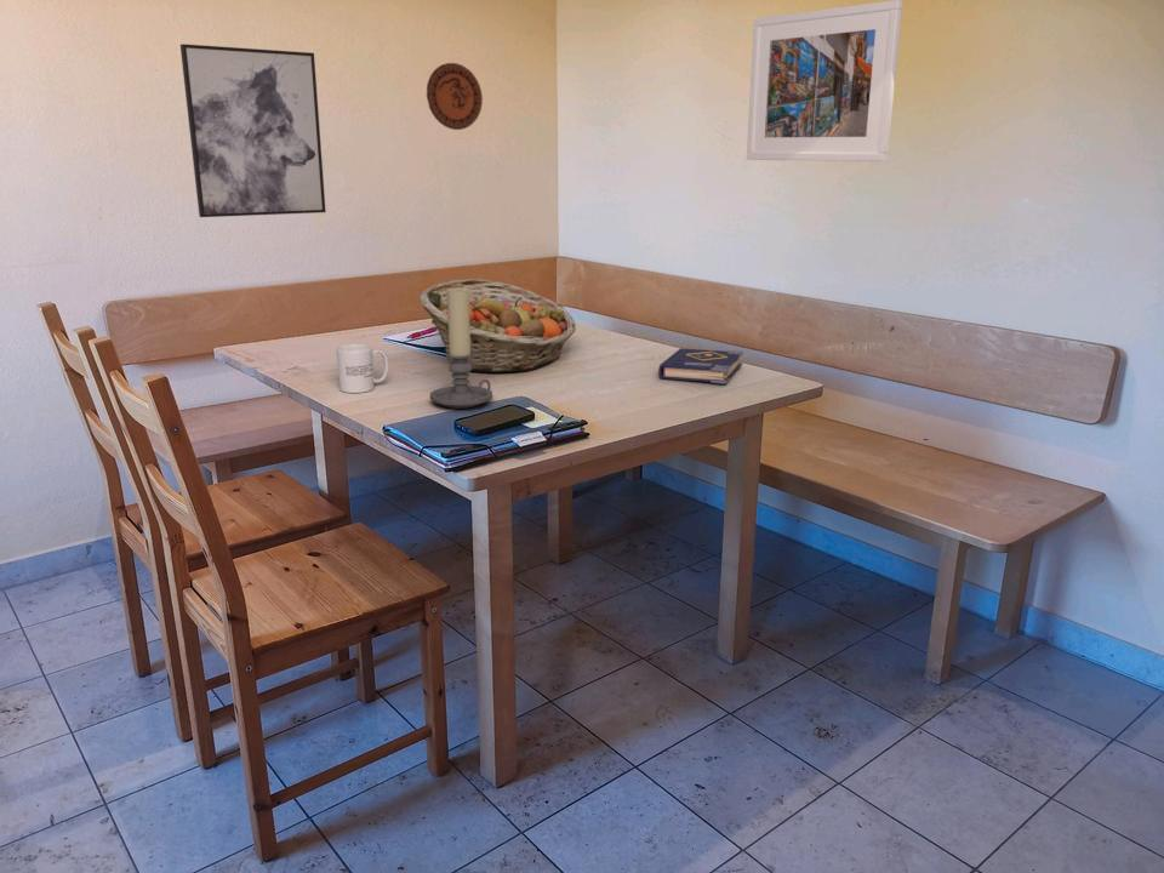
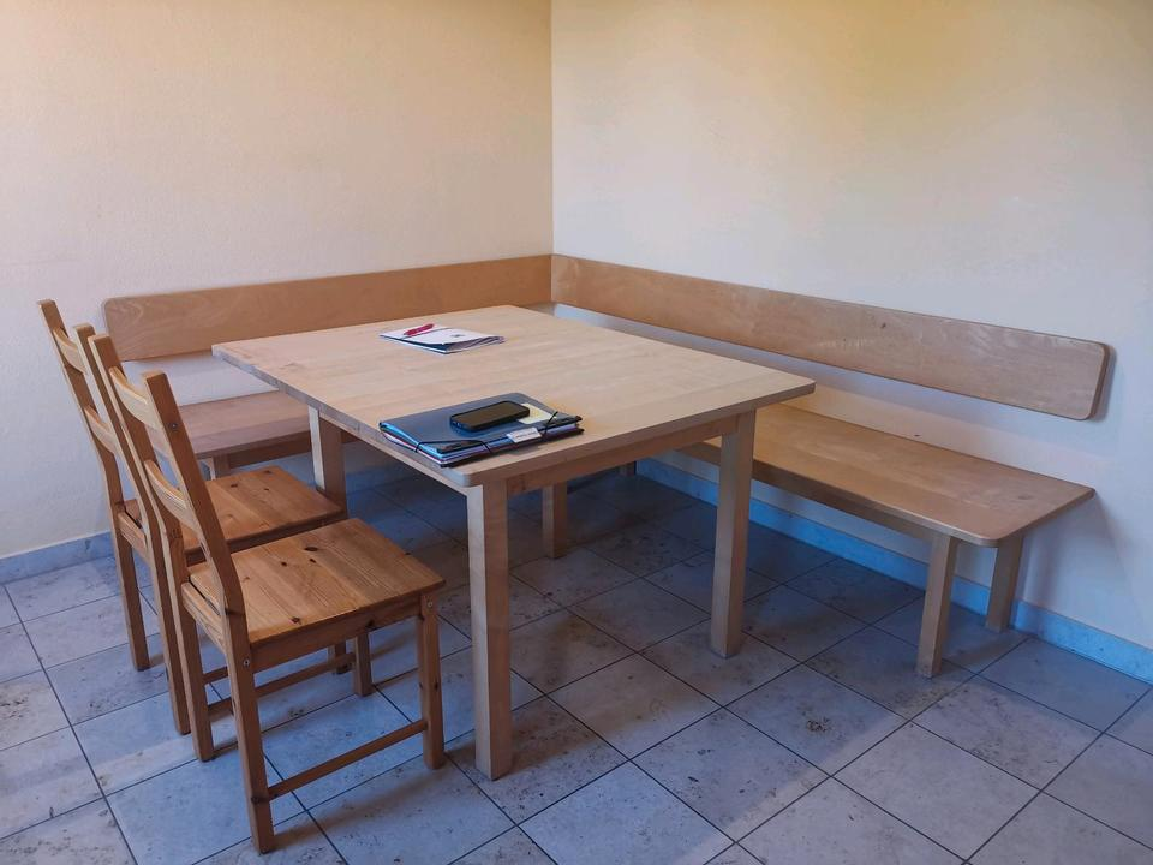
- mug (360, 366)
- book (701, 364)
- candle holder (463, 344)
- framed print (817, 86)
- wall art (257, 133)
- fruit basket (498, 323)
- decorative plate (453, 96)
